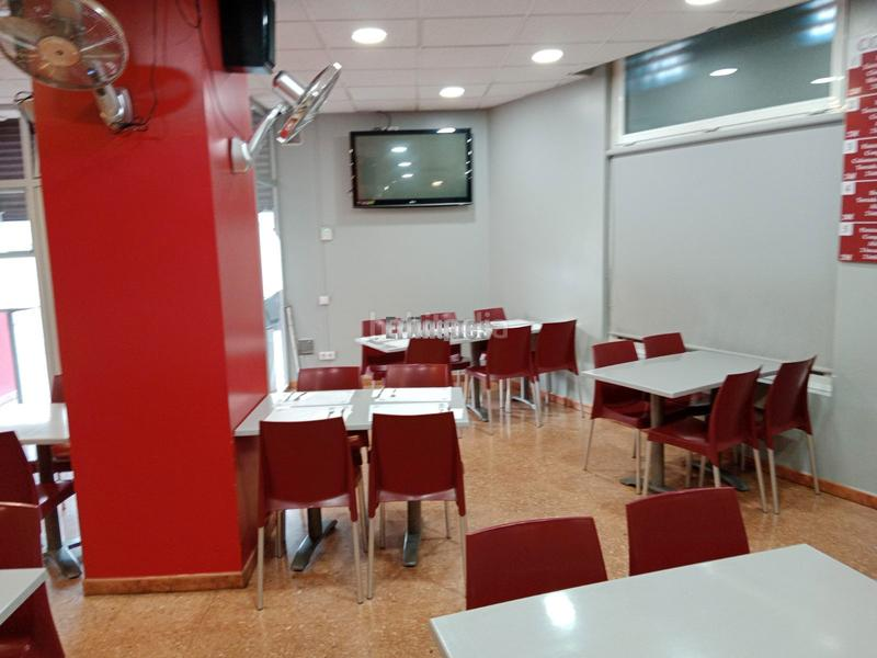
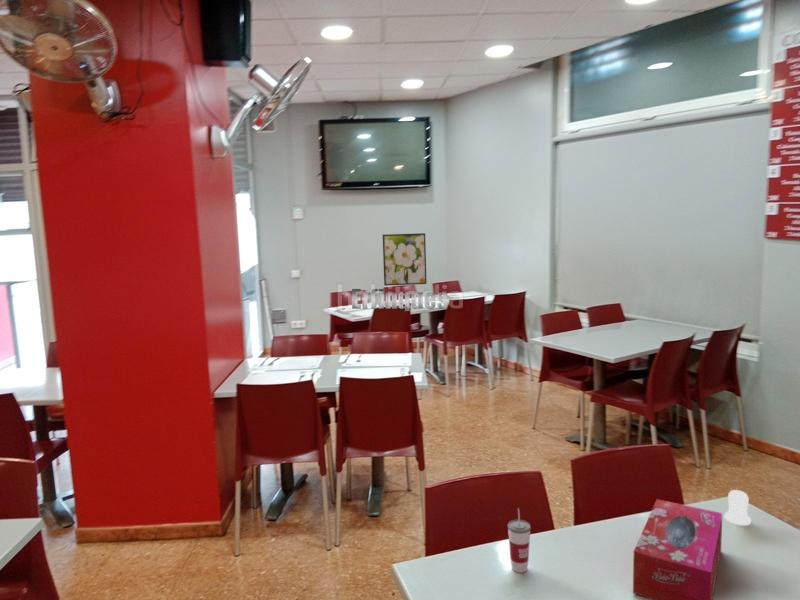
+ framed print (404, 259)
+ salt shaker (738, 505)
+ tissue box (680, 551)
+ cup (519, 539)
